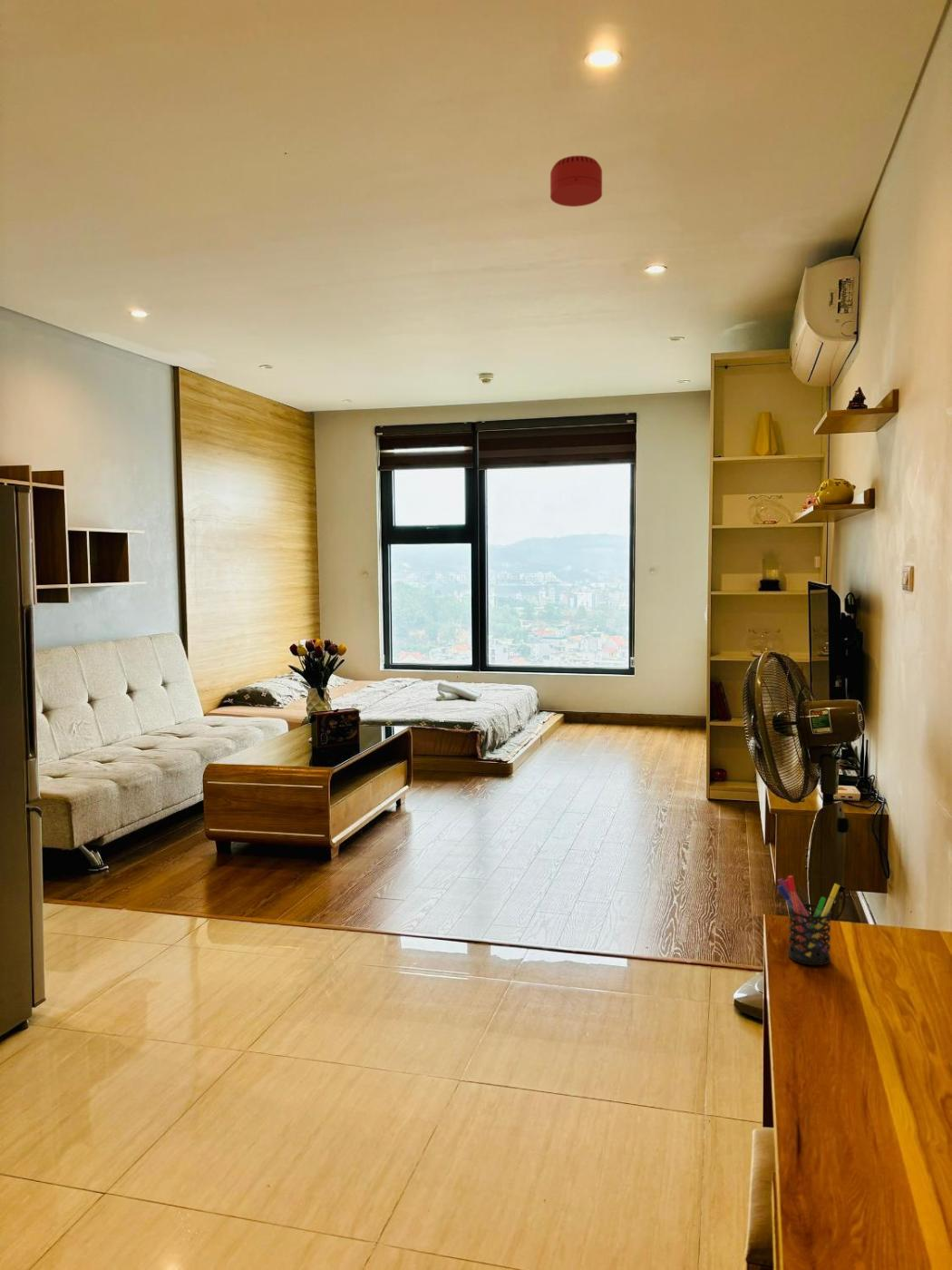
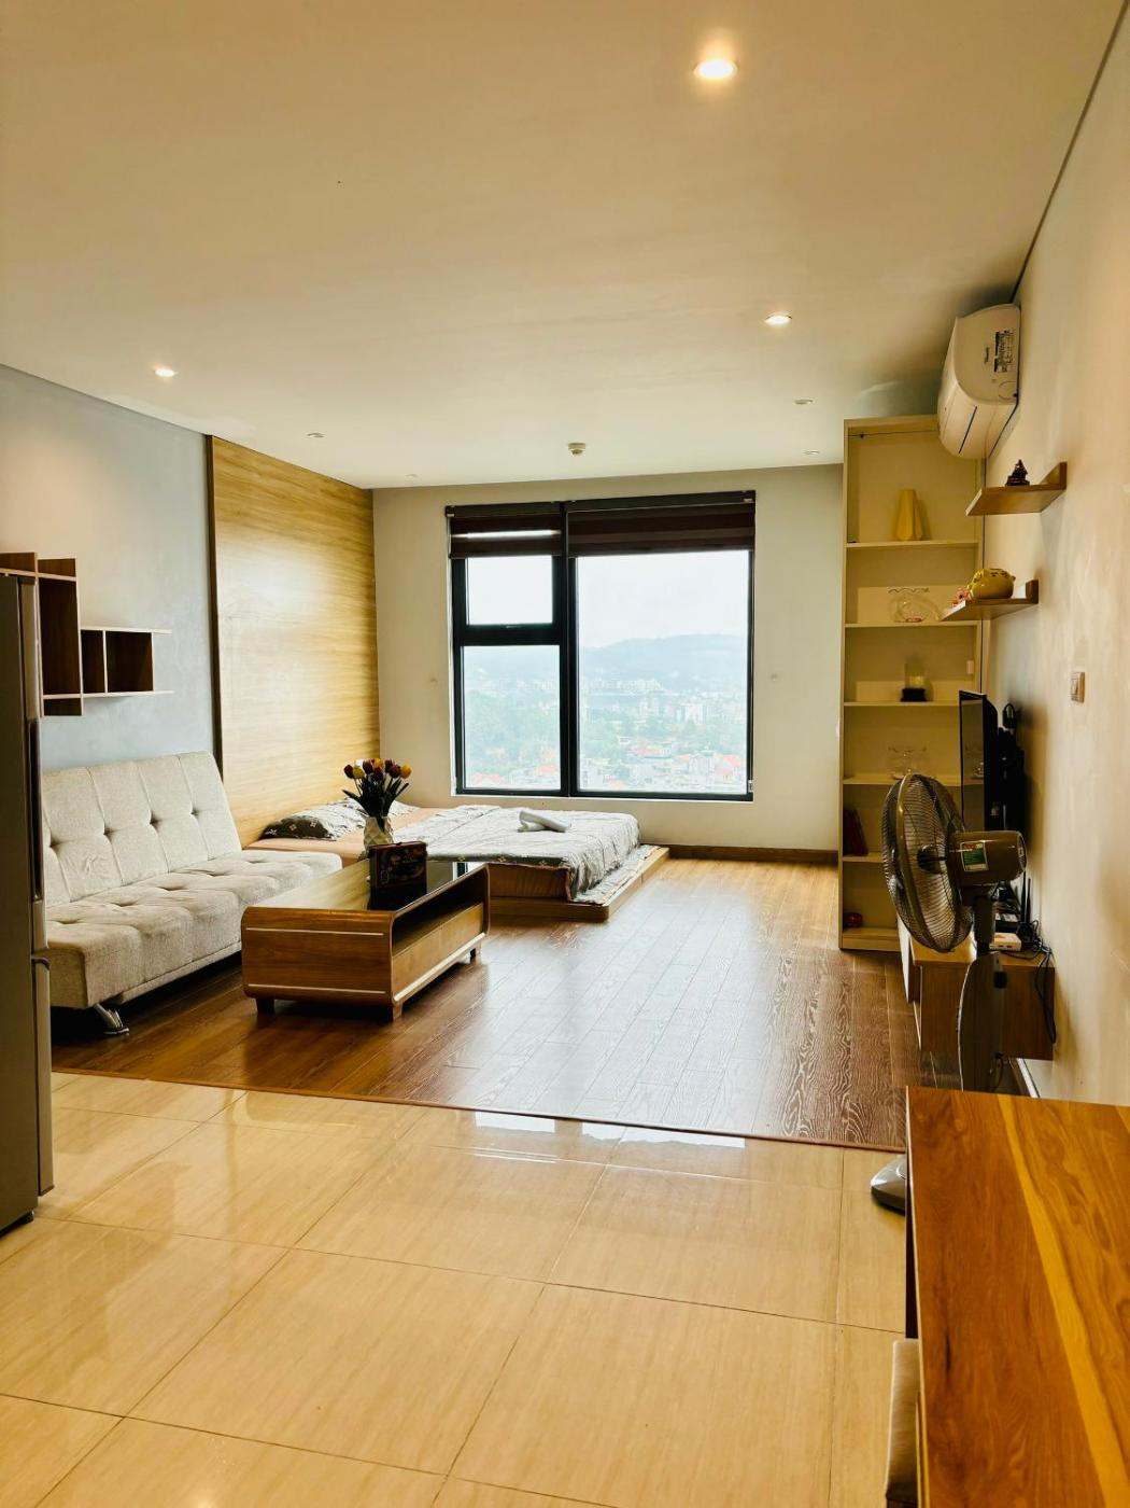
- smoke detector (576, 180)
- pen holder (810, 918)
